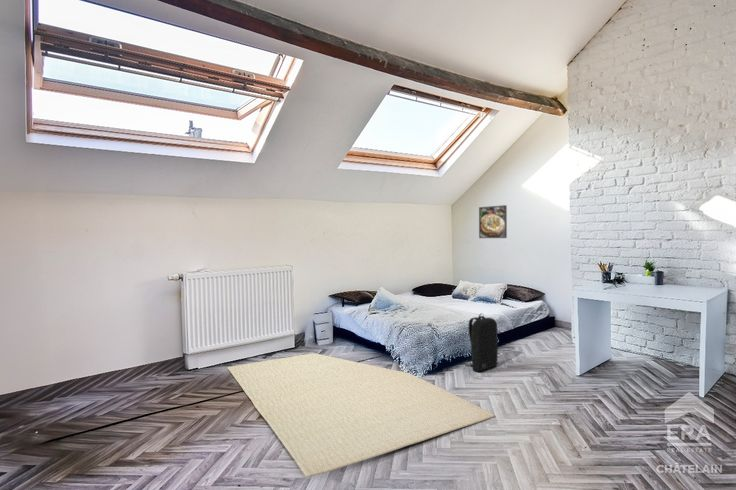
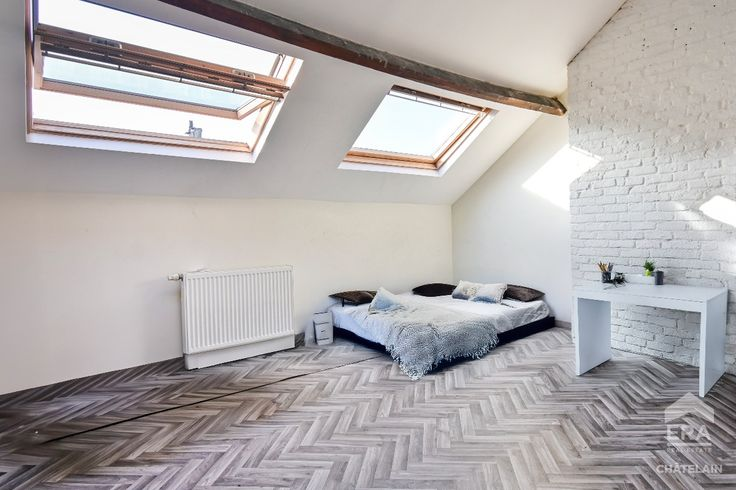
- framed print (492, 222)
- rug (339, 387)
- backpack (479, 339)
